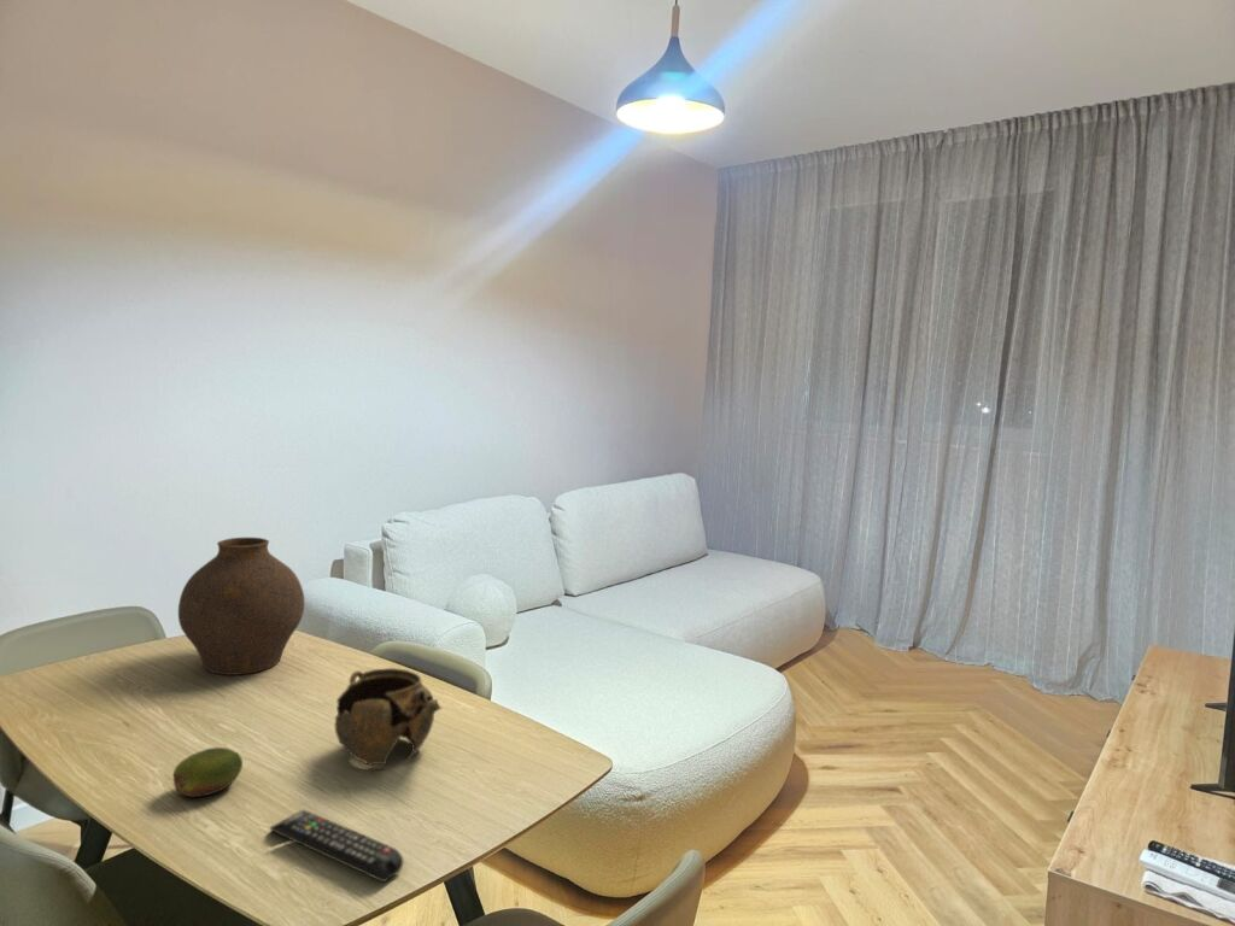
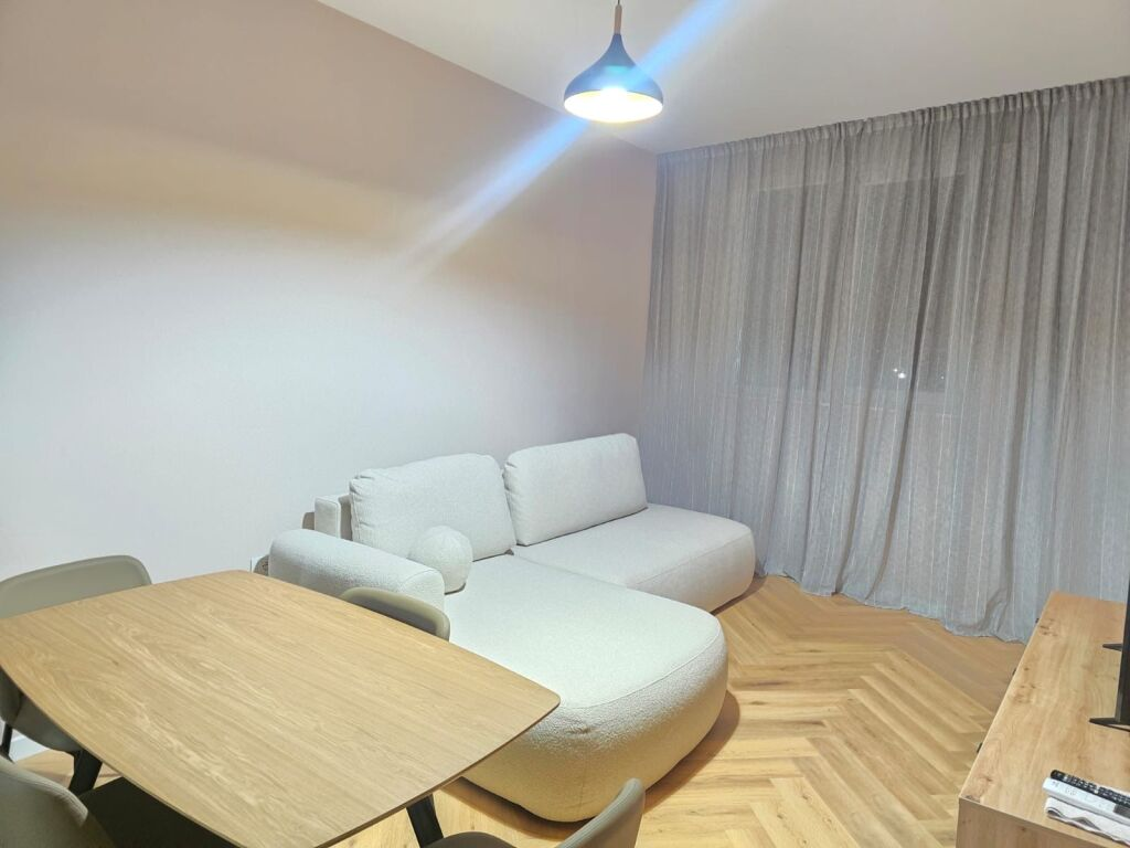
- vase (242, 602)
- teapot (392, 719)
- remote control (334, 843)
- fruit (209, 770)
